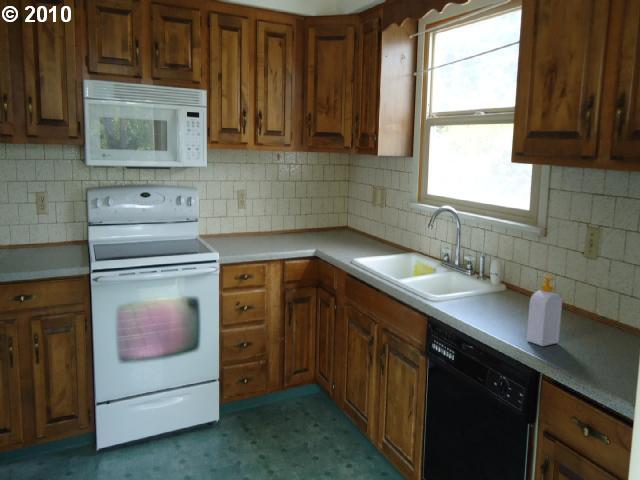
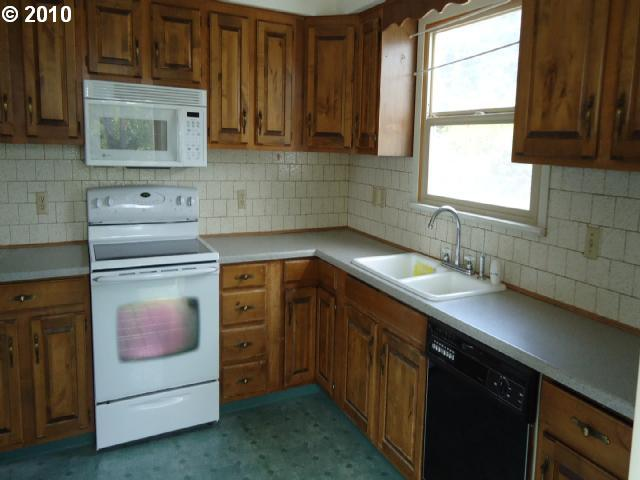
- soap bottle (544, 309)
